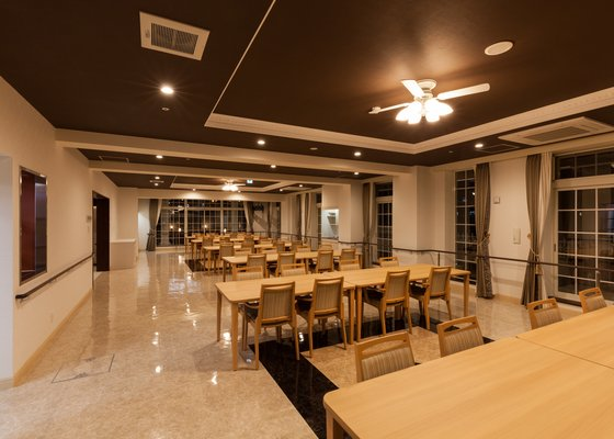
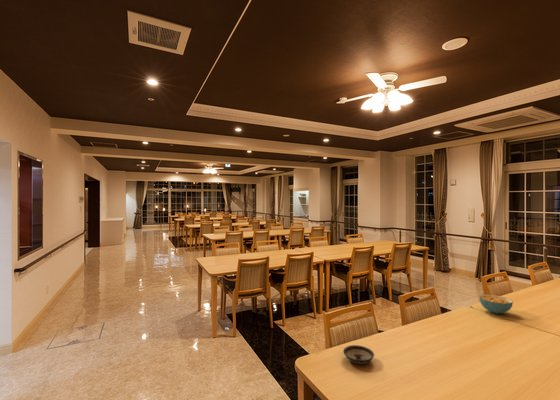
+ cereal bowl (495, 305)
+ saucer (358, 356)
